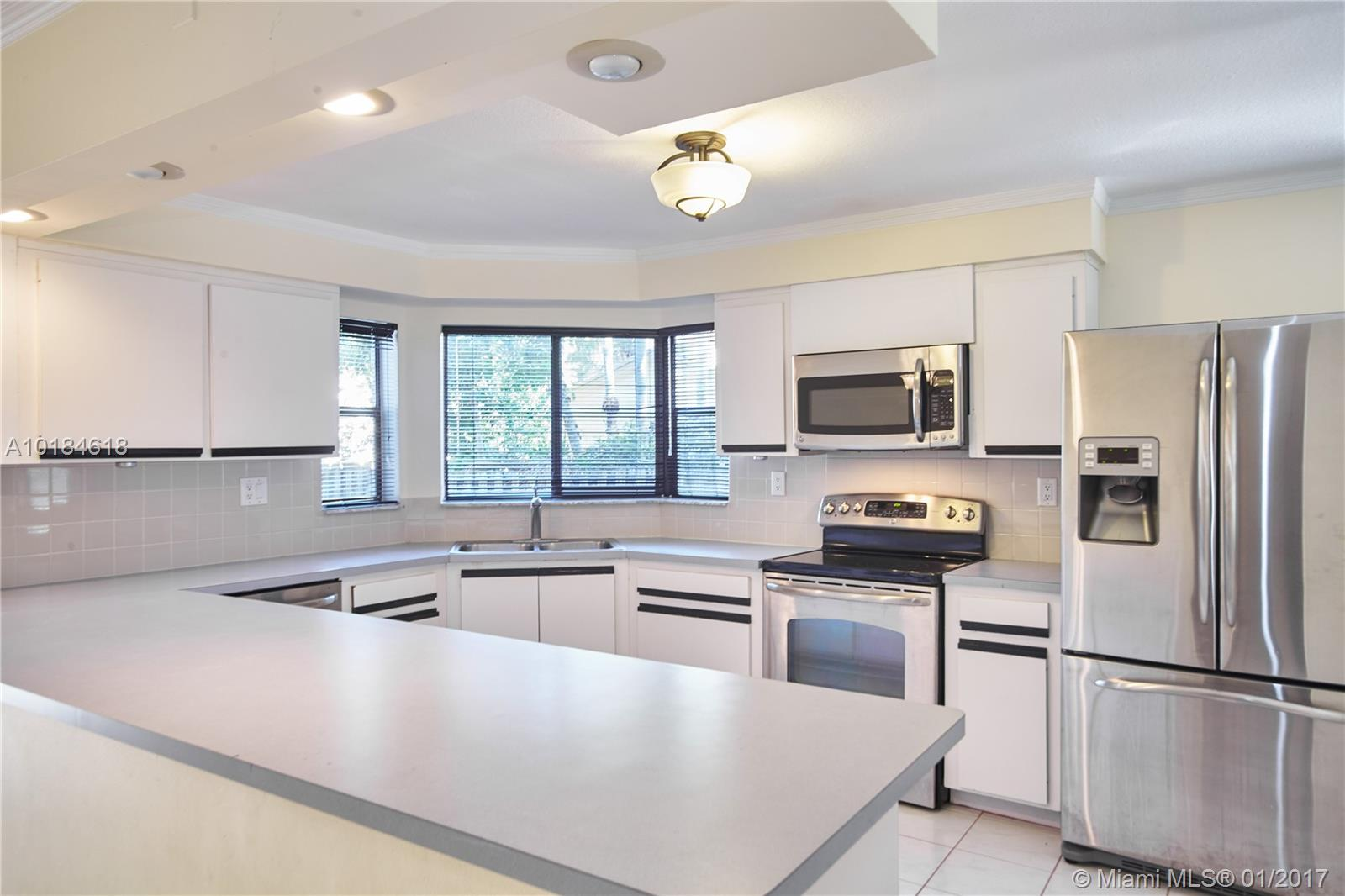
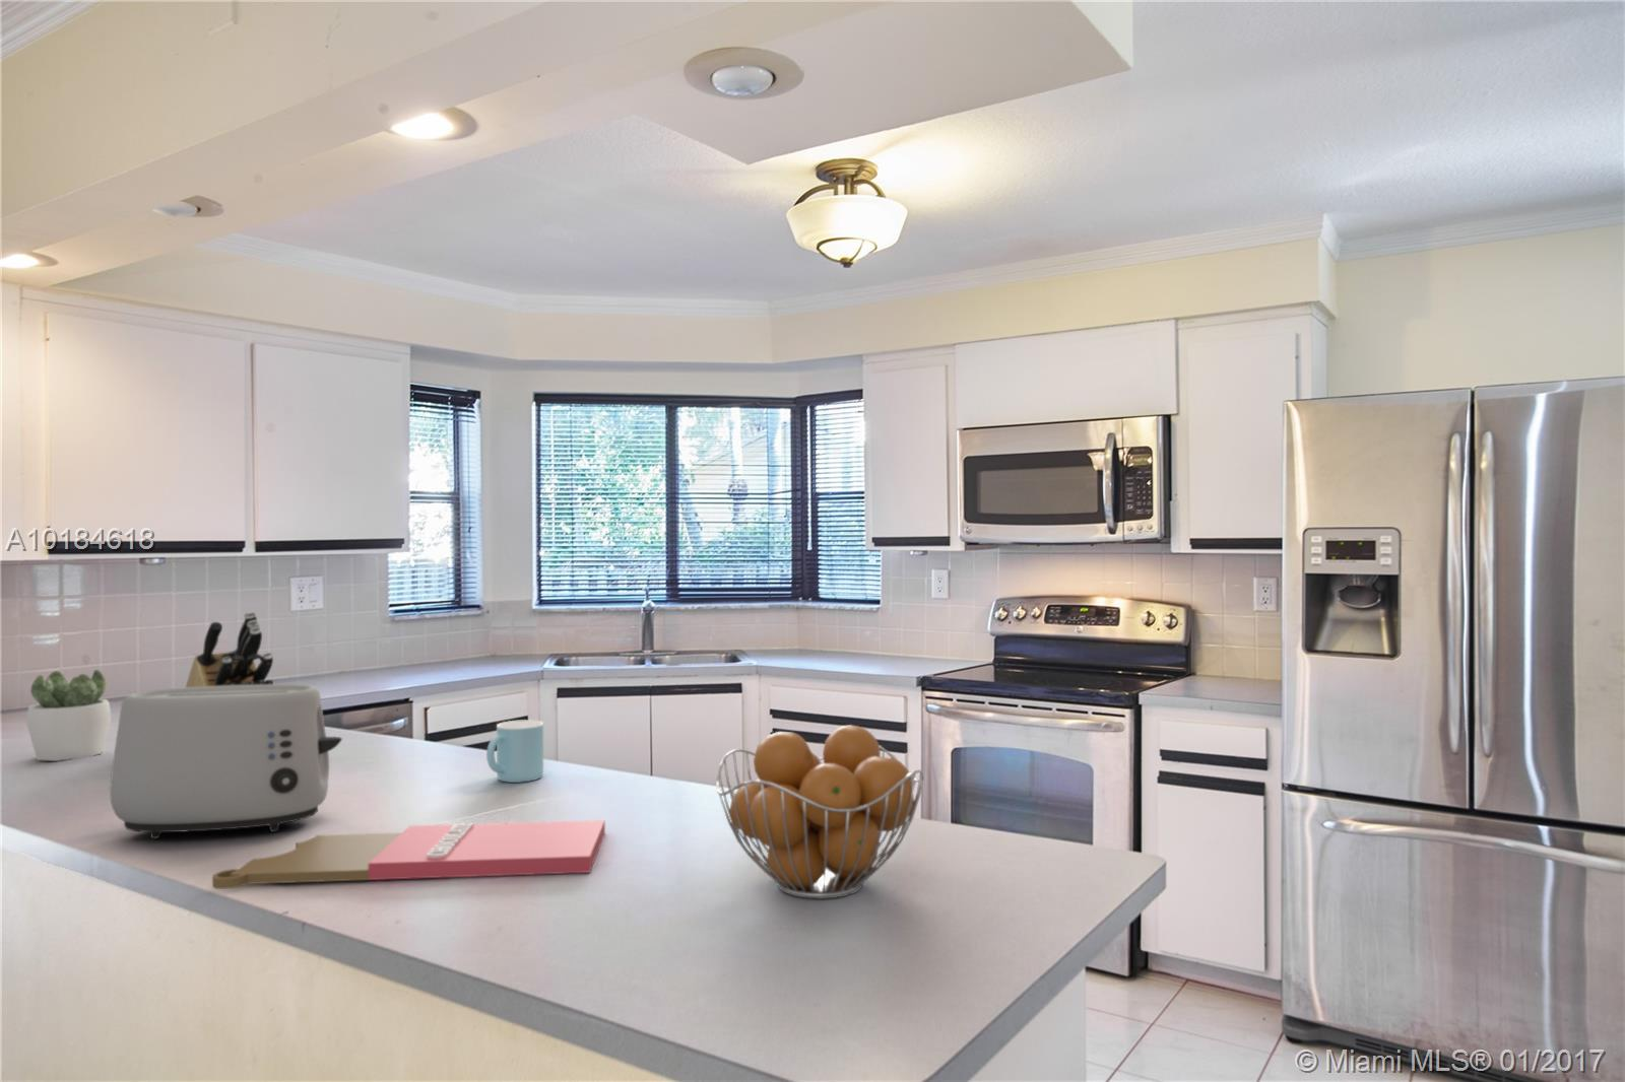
+ cutting board (422, 850)
+ mug (513, 752)
+ toaster (226, 760)
+ knife block (222, 681)
+ succulent plant (69, 714)
+ fruit basket (819, 807)
